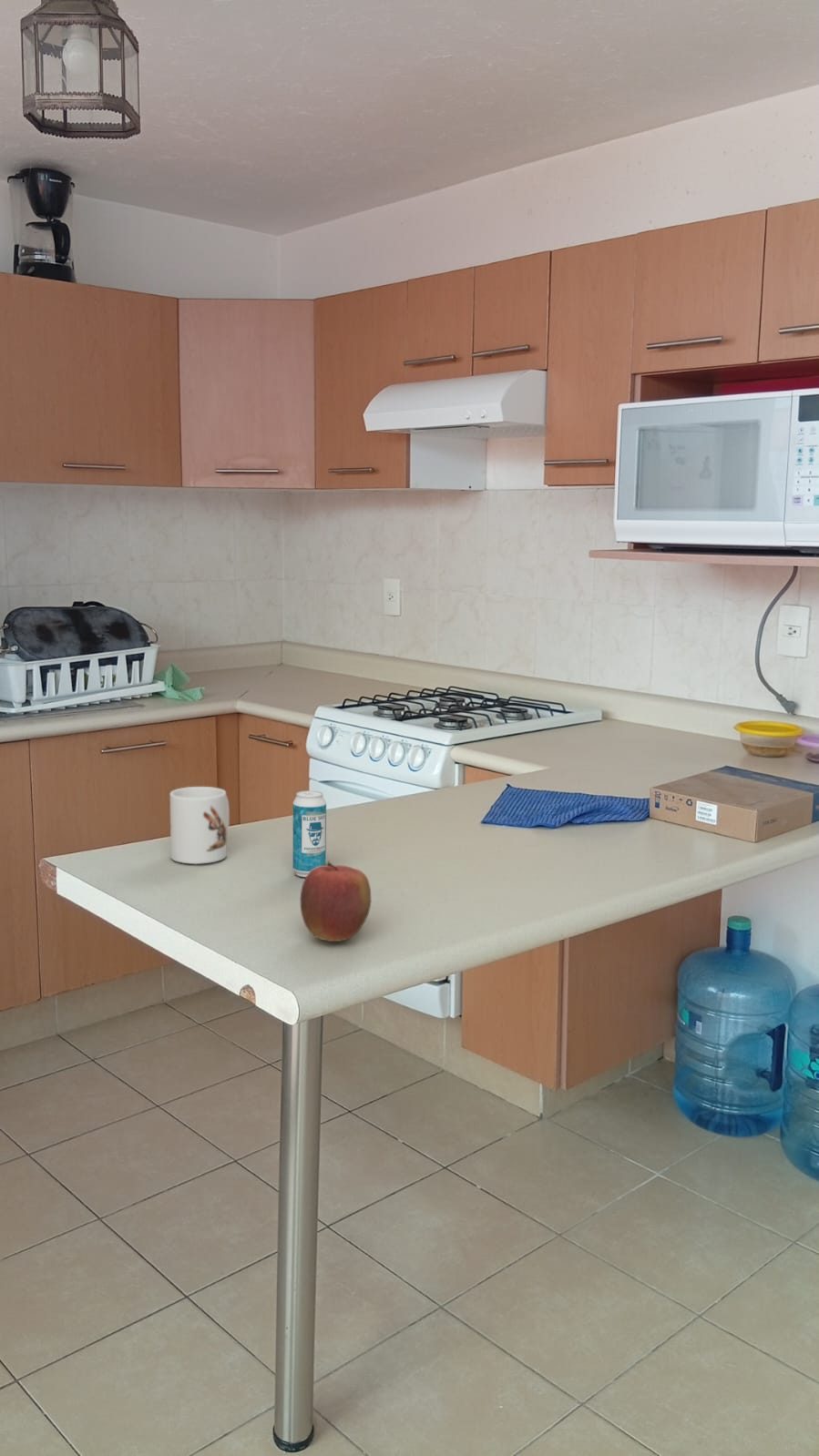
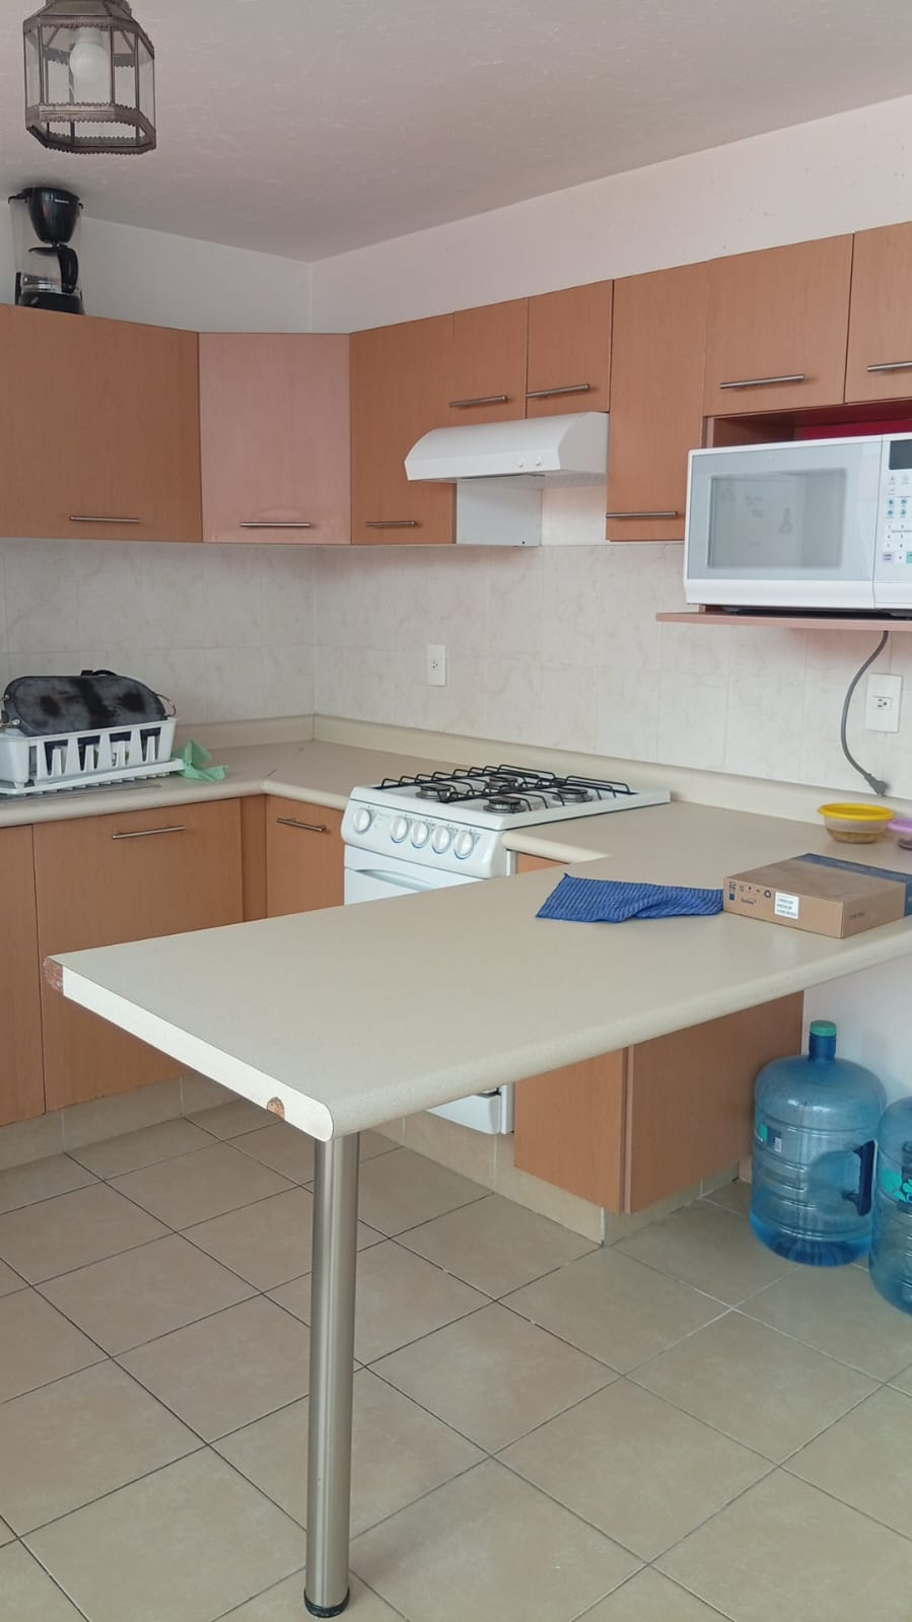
- apple (335, 900)
- mug (205, 821)
- beverage can (309, 833)
